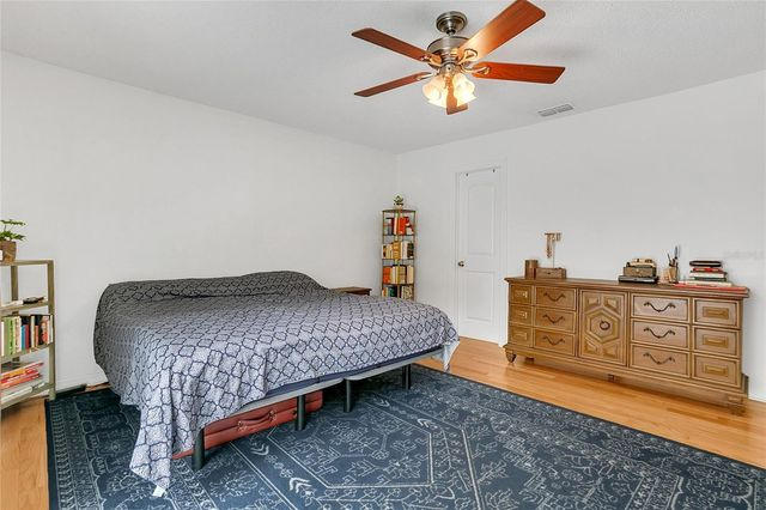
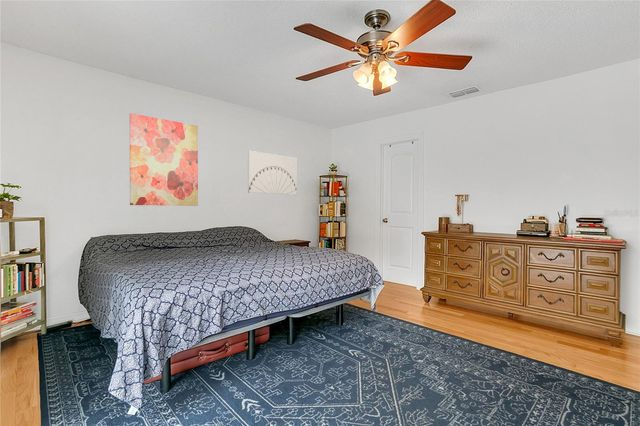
+ wall art (273, 174)
+ wall art (166, 162)
